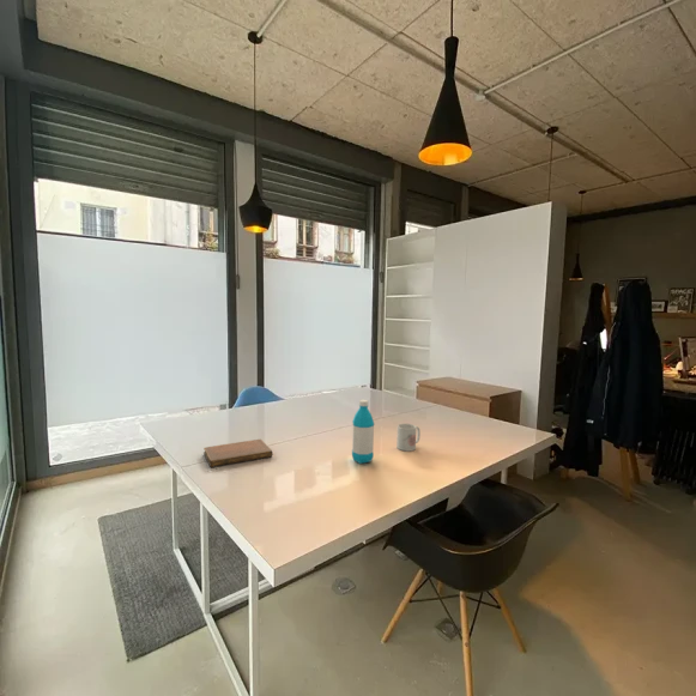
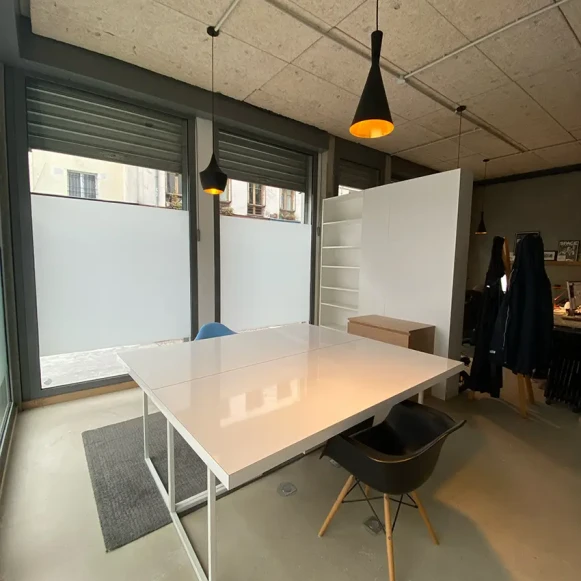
- water bottle (363, 430)
- notebook (237, 452)
- mug (408, 436)
